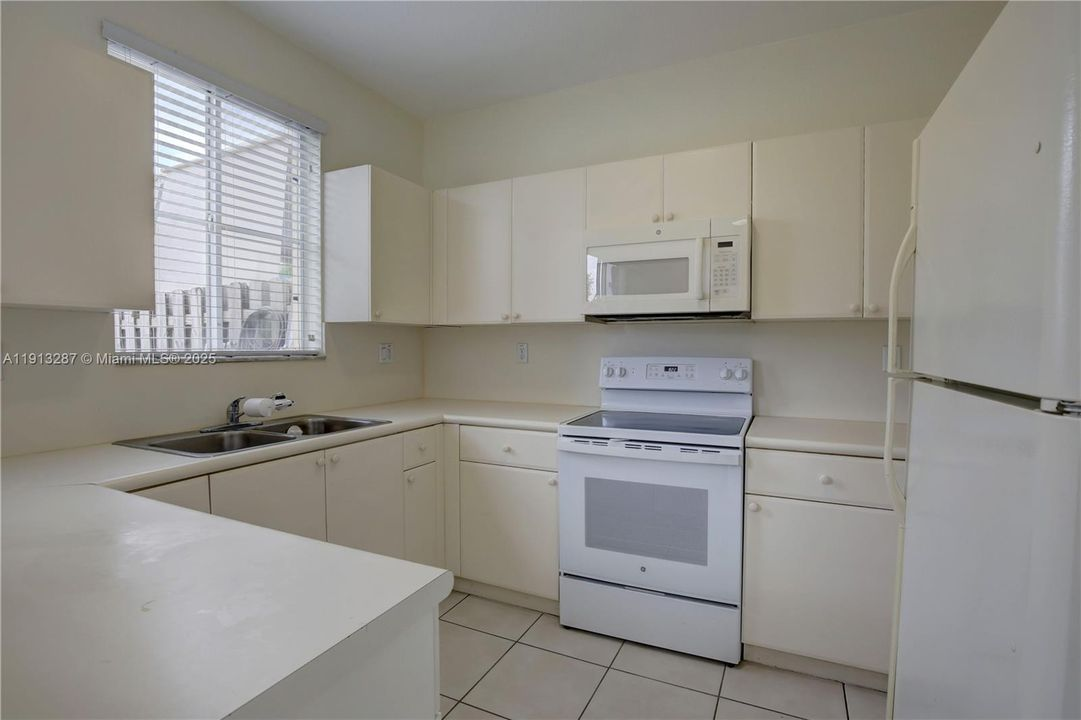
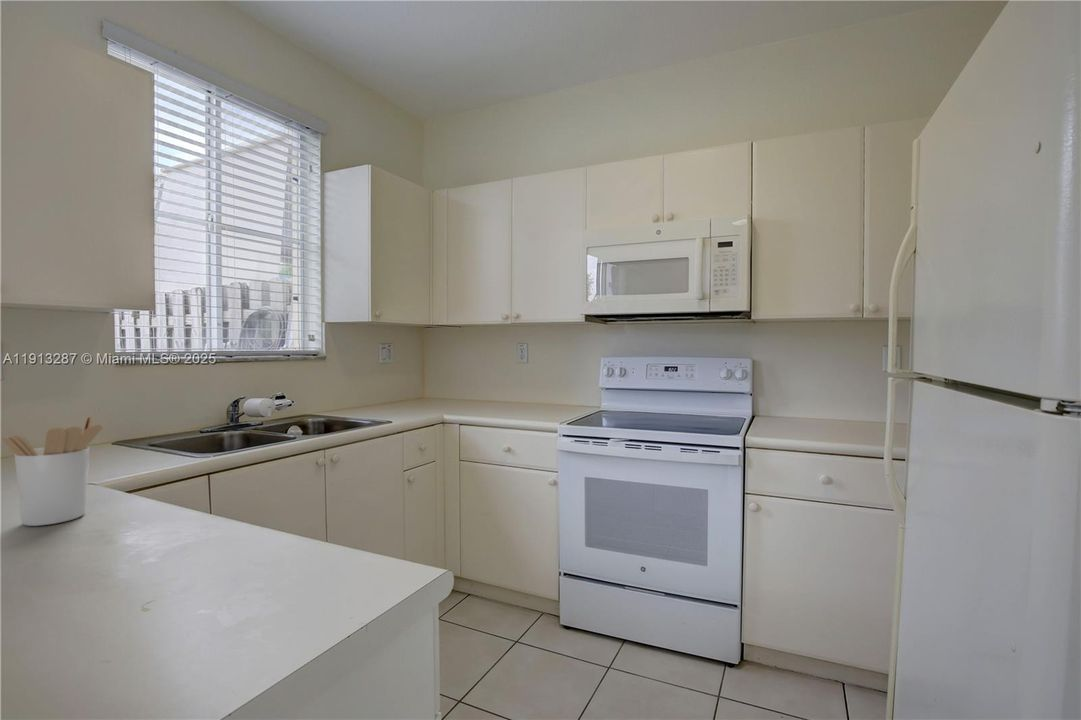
+ utensil holder (60, 469)
